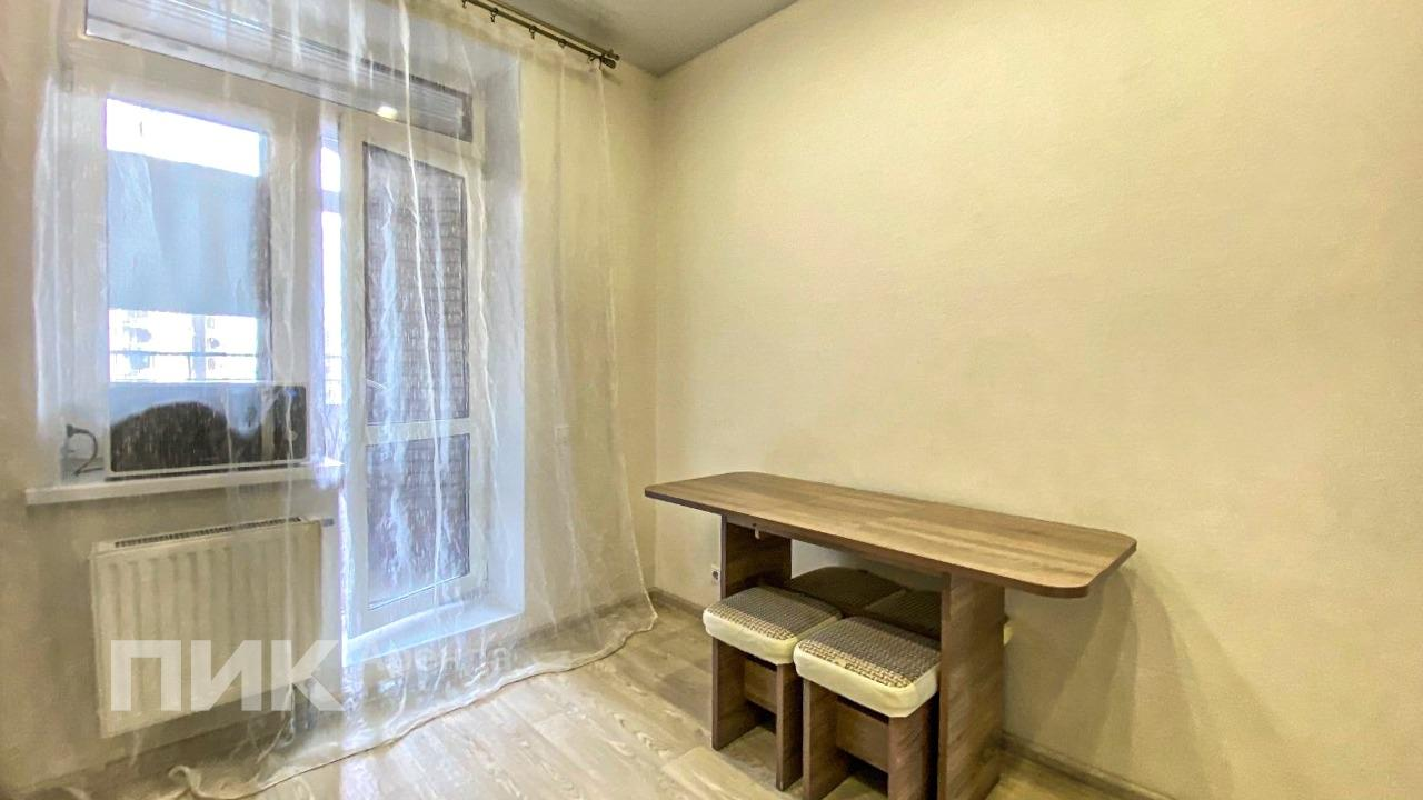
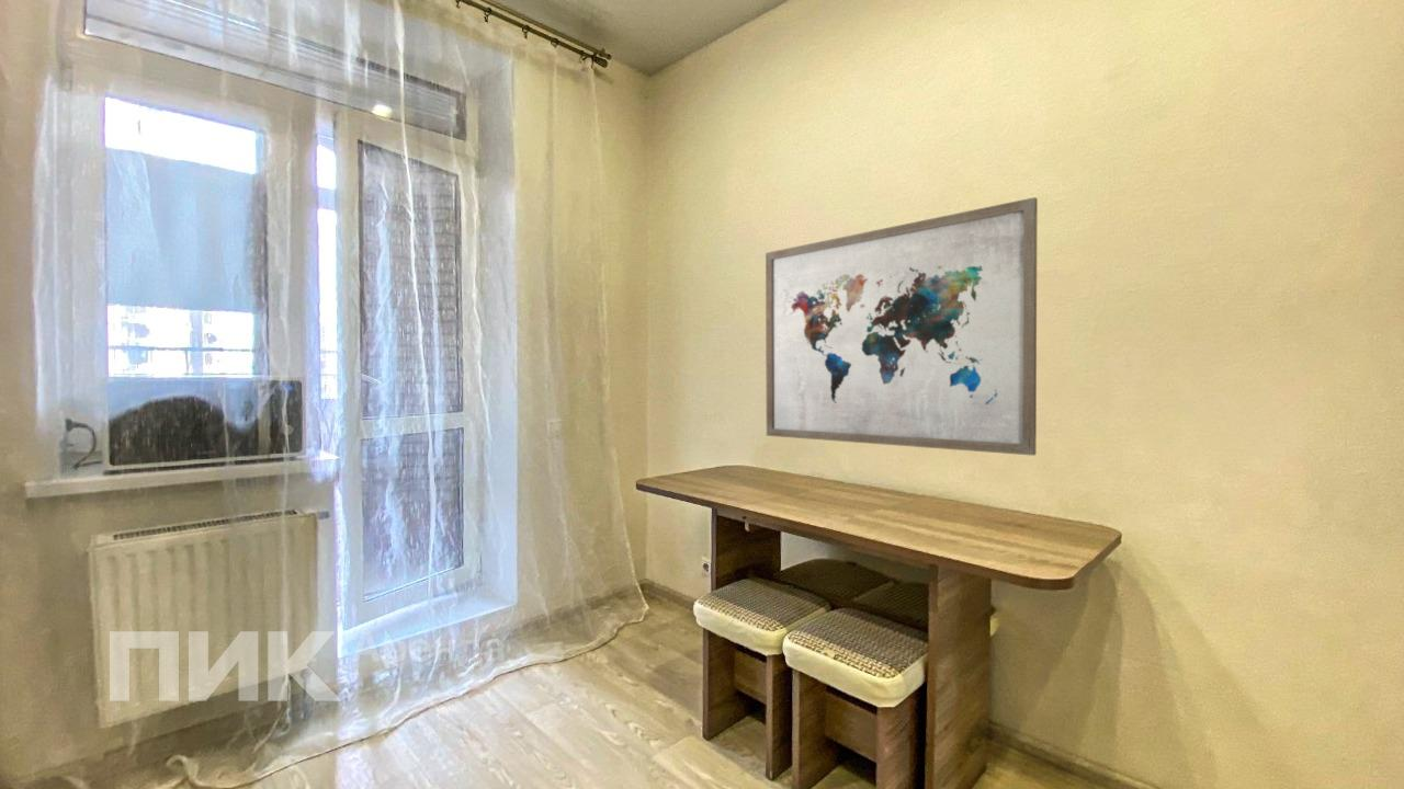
+ wall art (879, 336)
